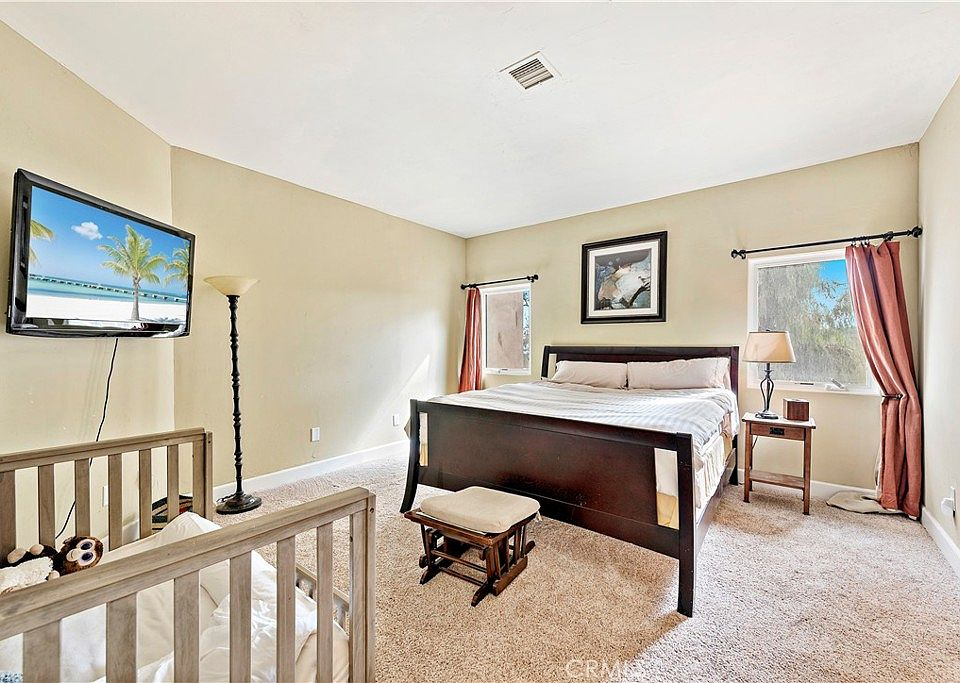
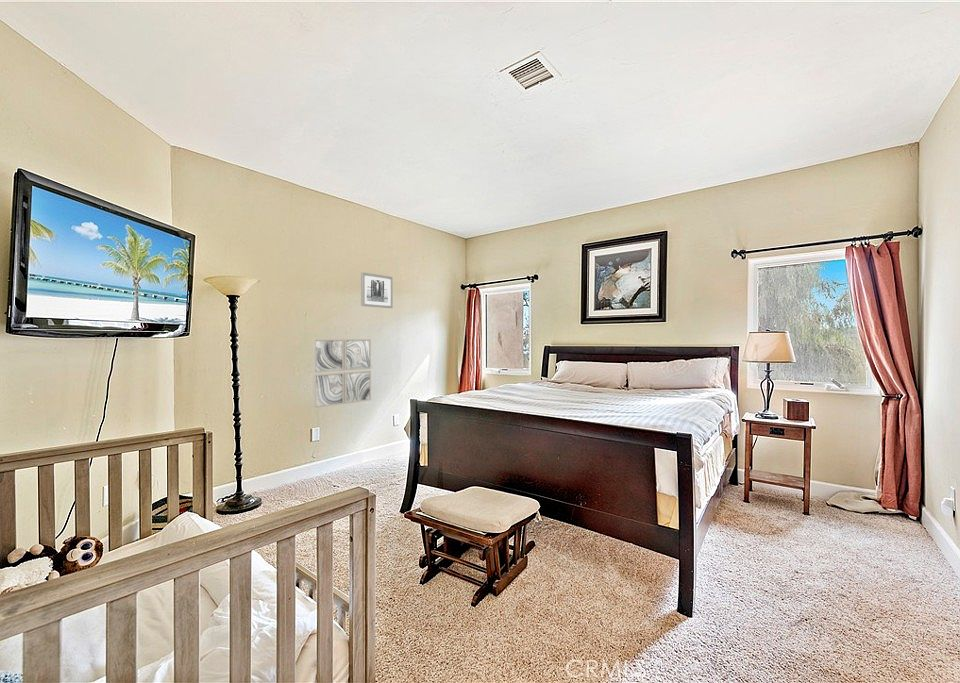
+ wall art (343, 370)
+ wall art (377, 290)
